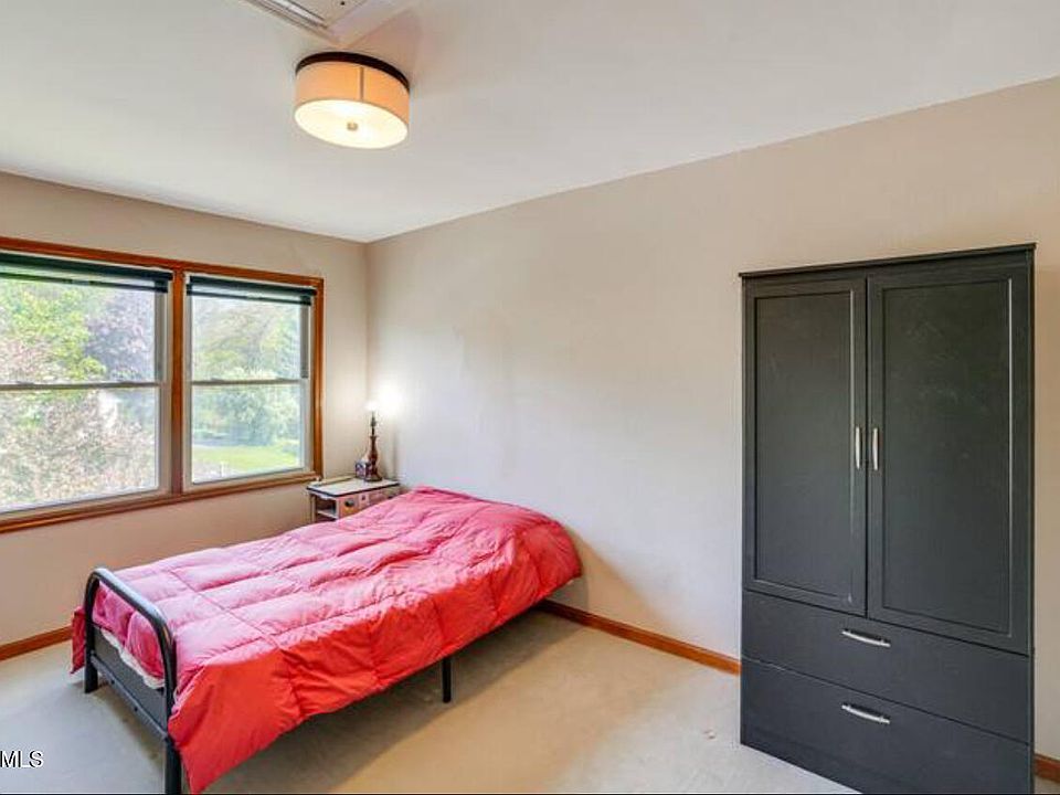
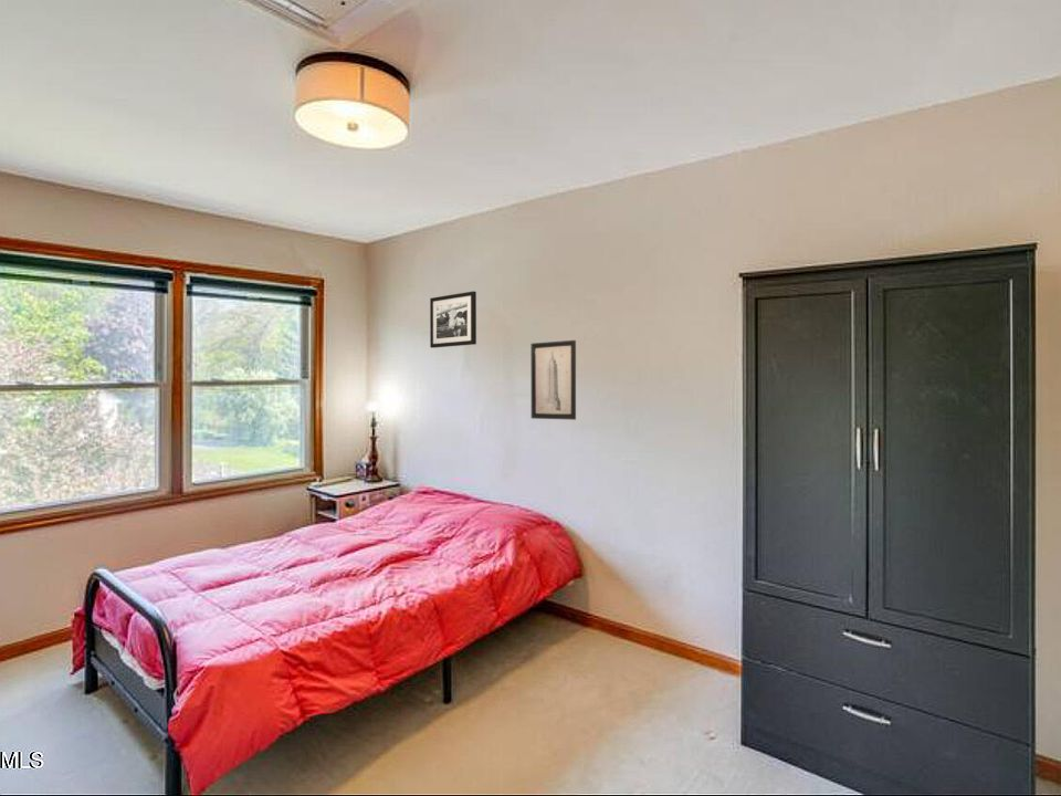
+ wall art (553, 380)
+ picture frame (452, 320)
